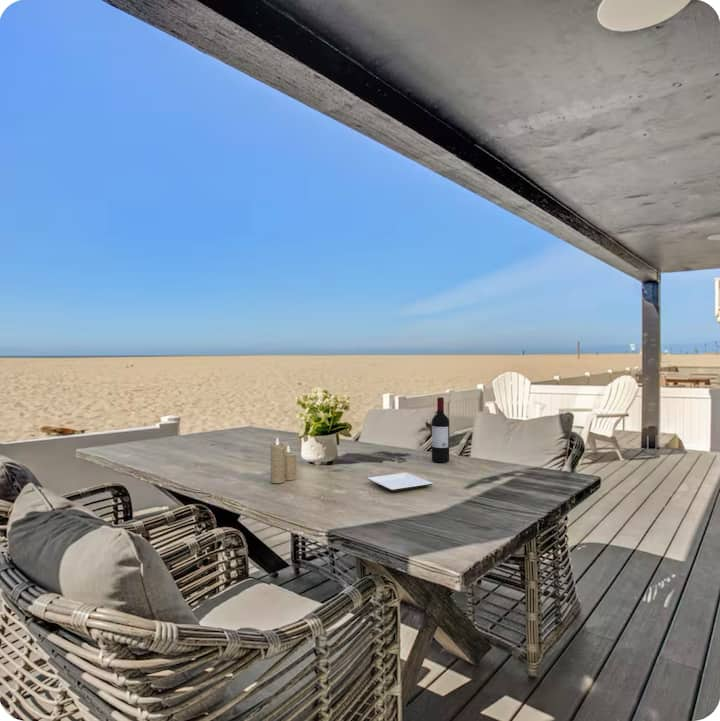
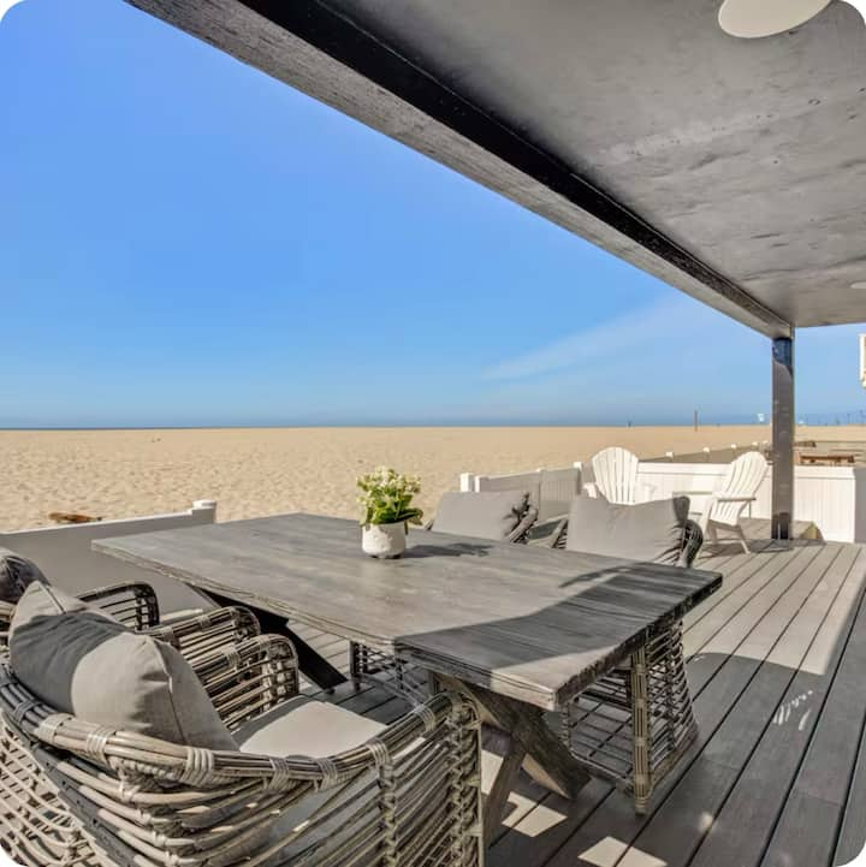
- plate (399, 482)
- candle (283, 458)
- wine bottle (440, 429)
